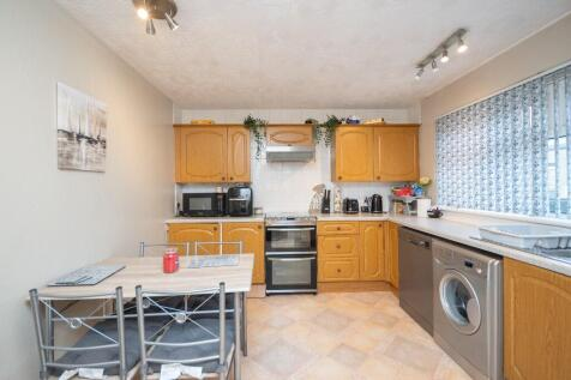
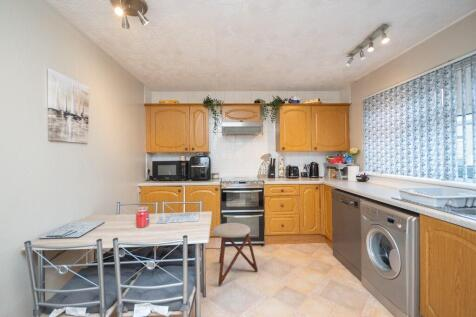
+ stool (236, 248)
